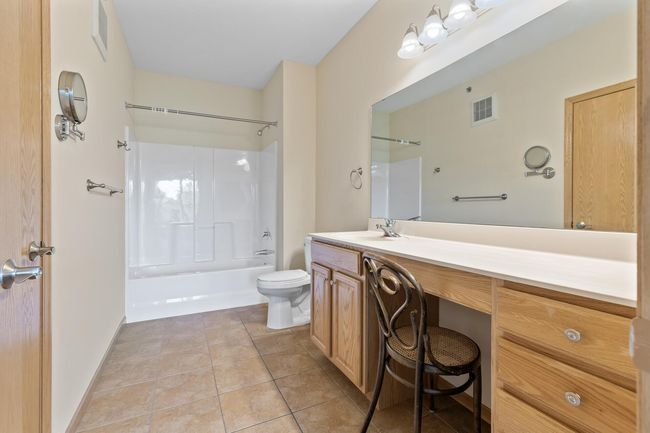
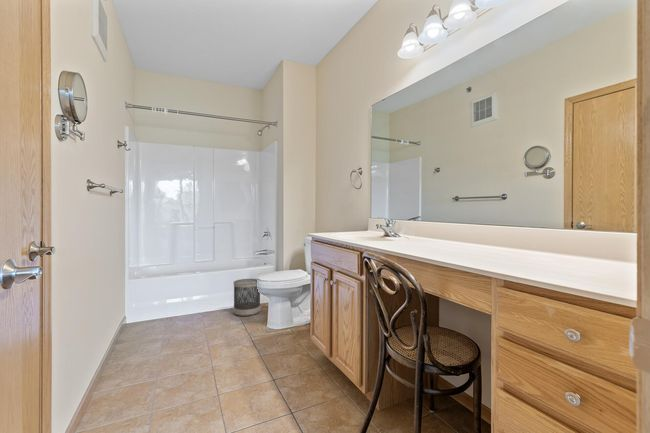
+ wastebasket (247, 296)
